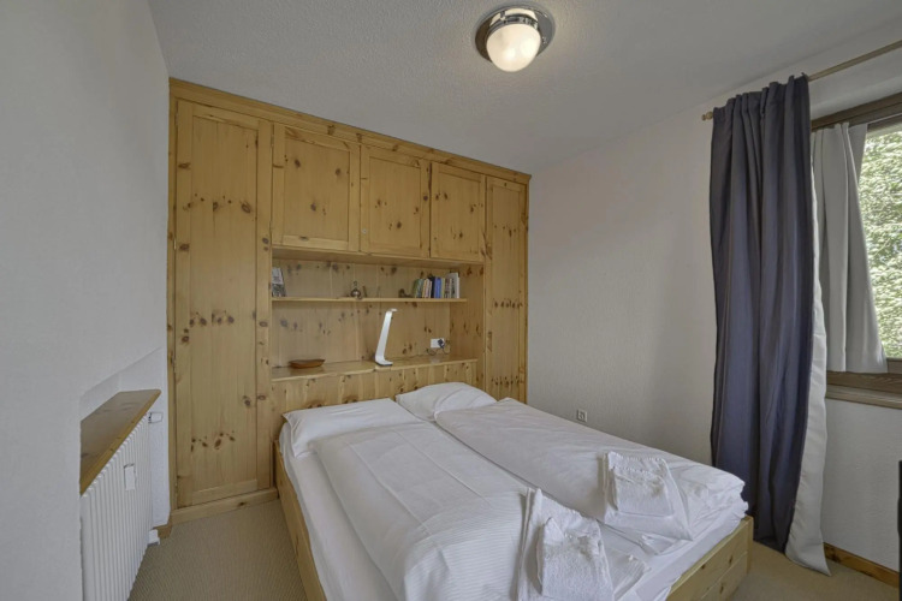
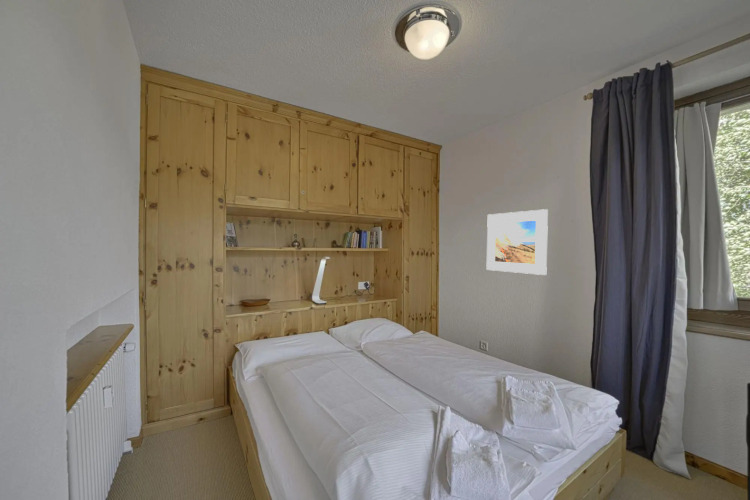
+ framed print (514, 242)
